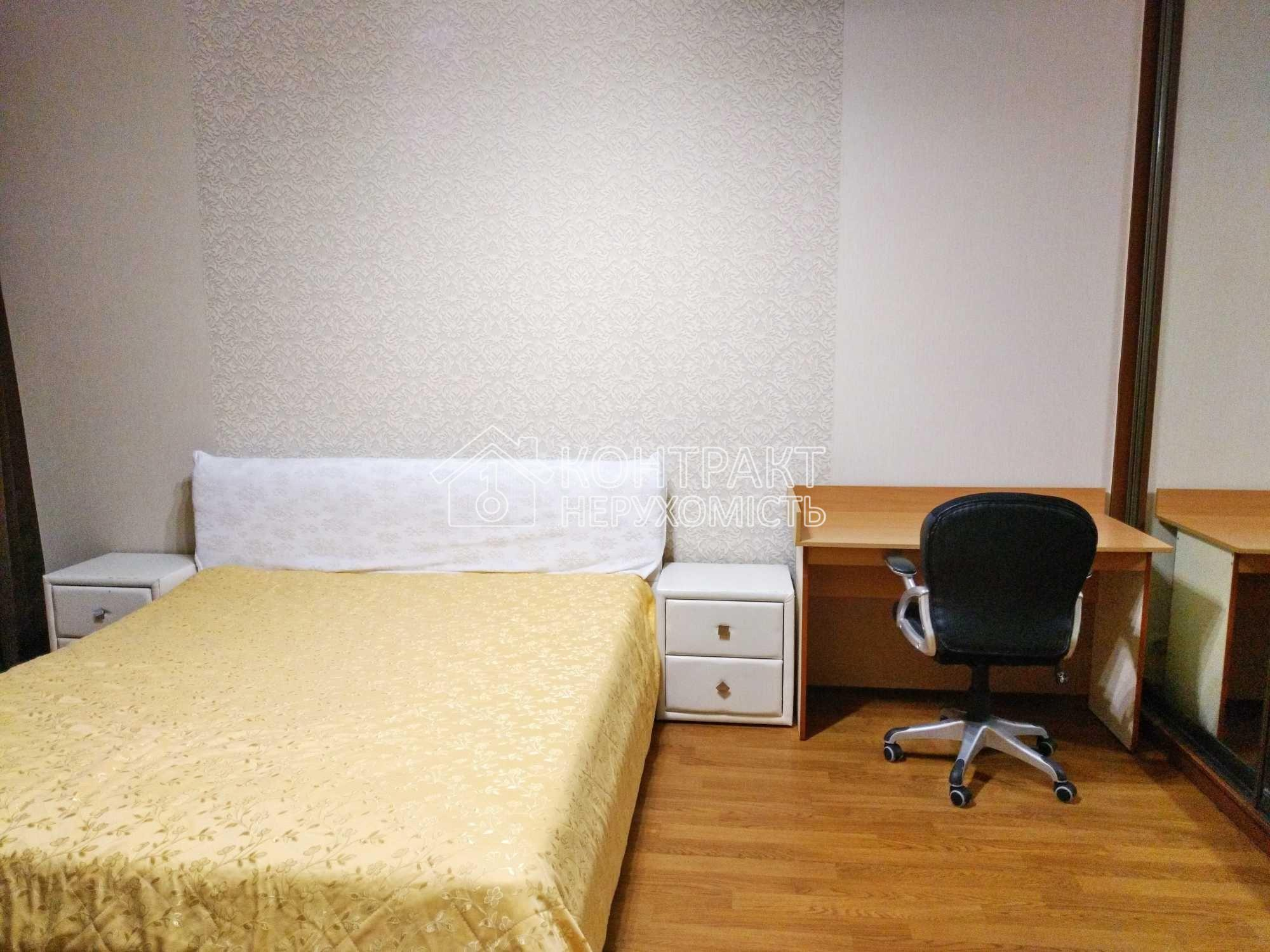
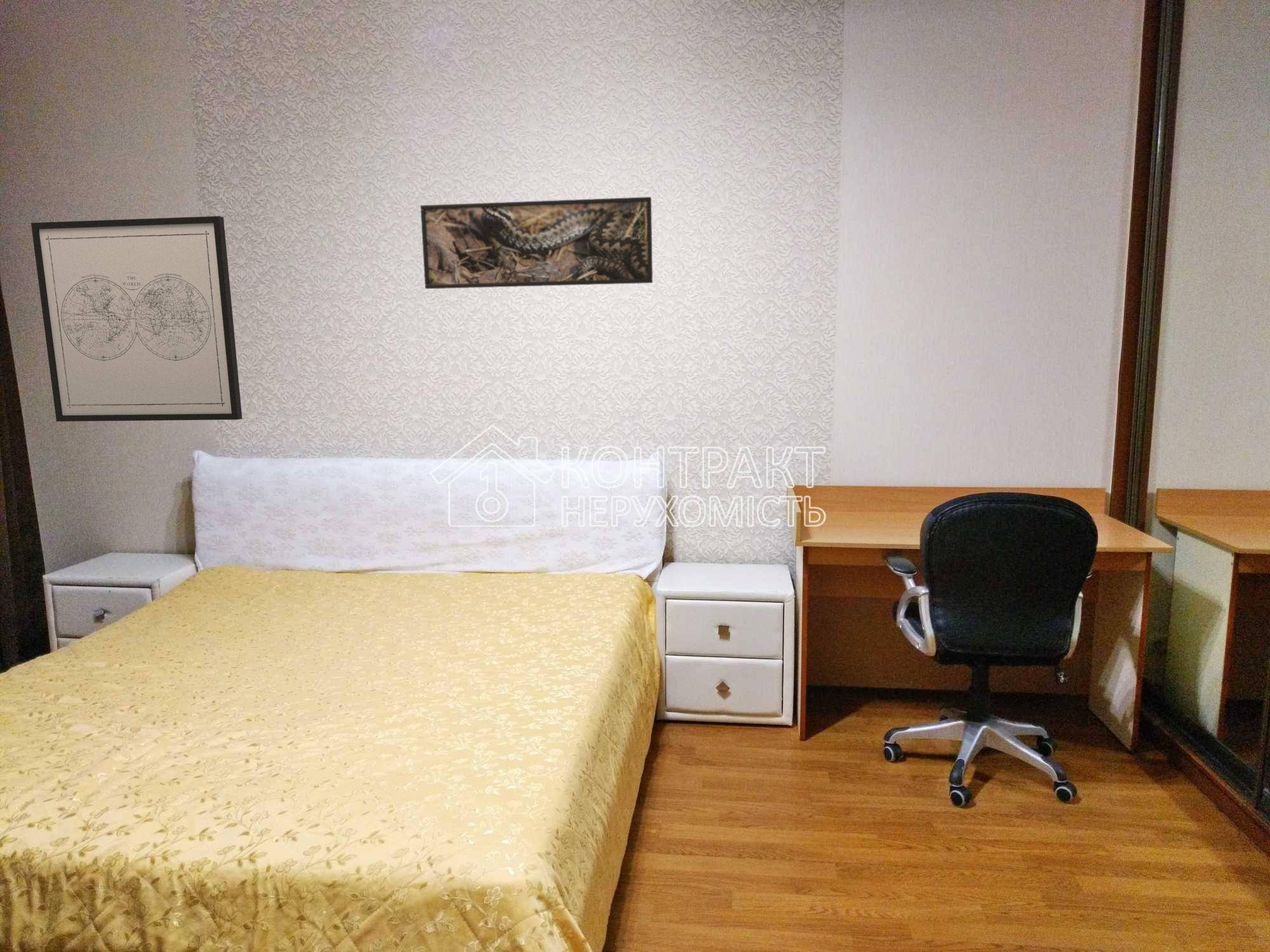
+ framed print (536, 244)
+ wall art (137, 322)
